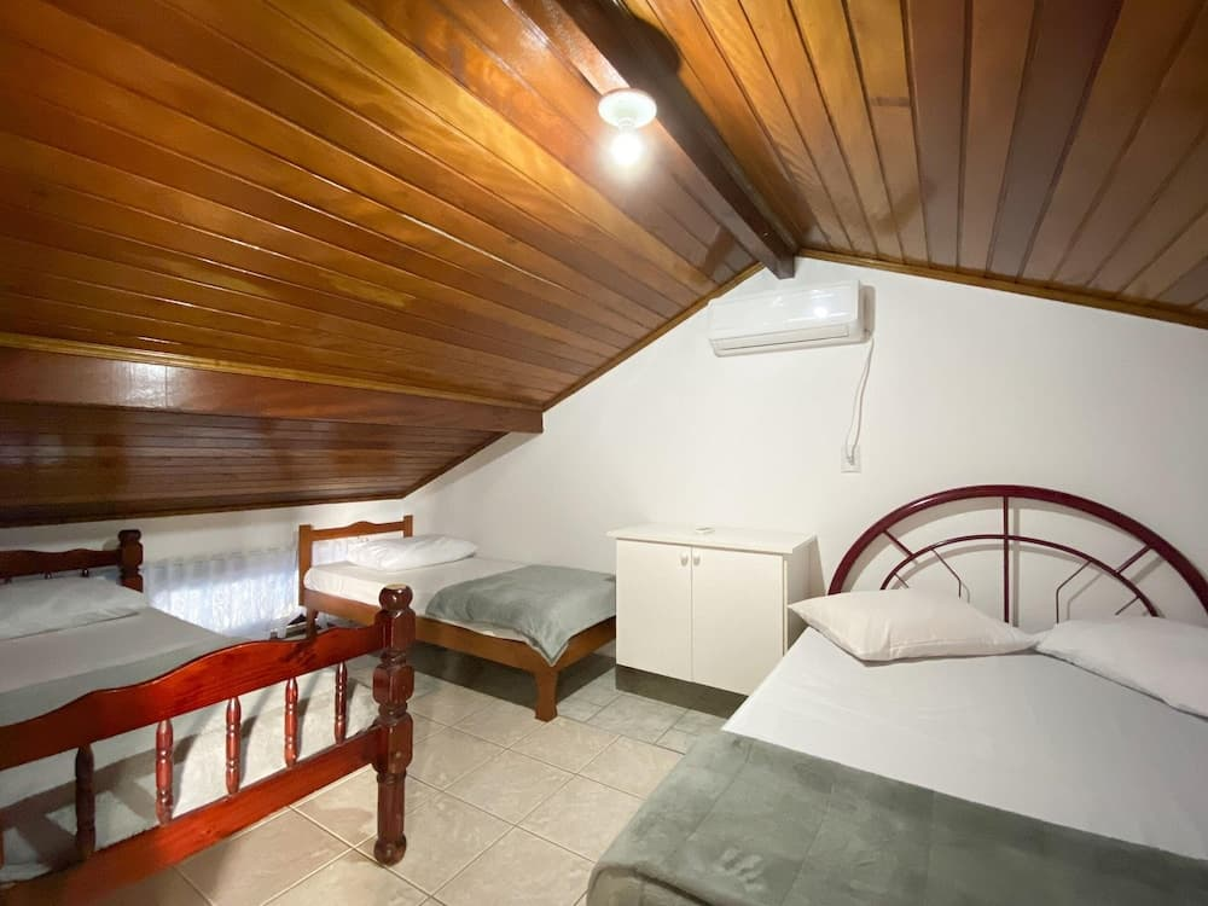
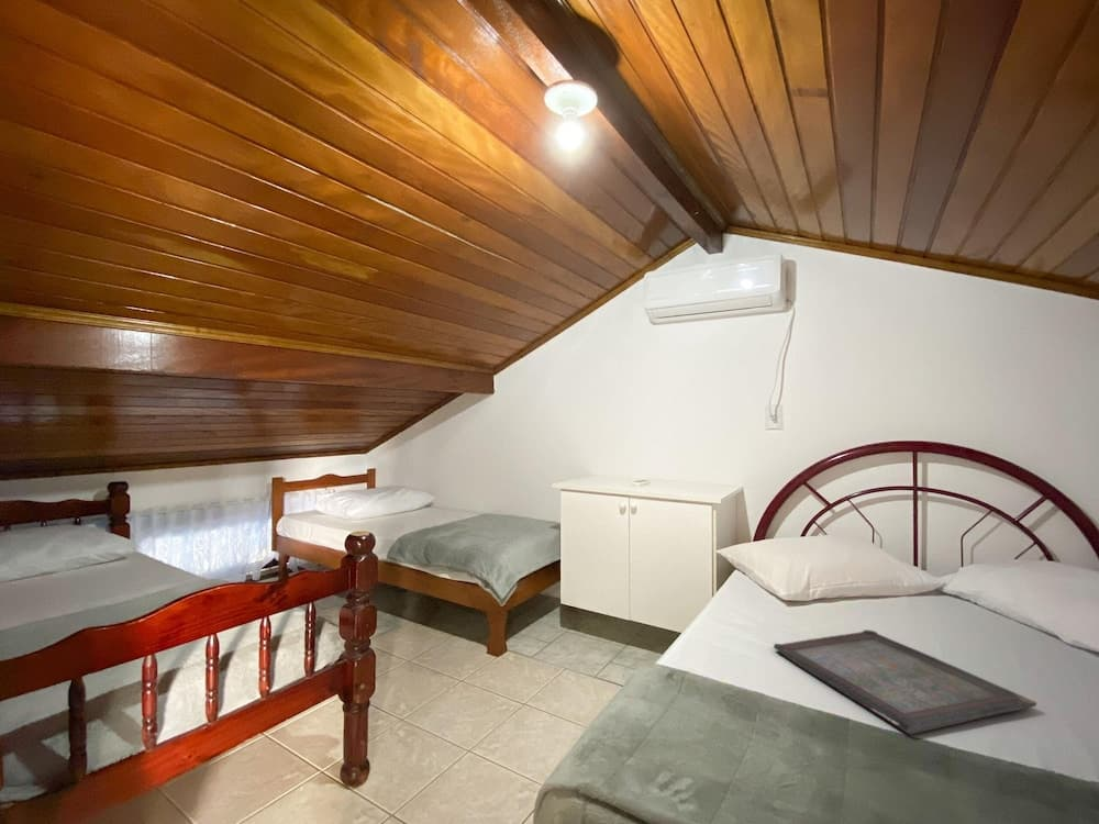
+ serving tray (889, 672)
